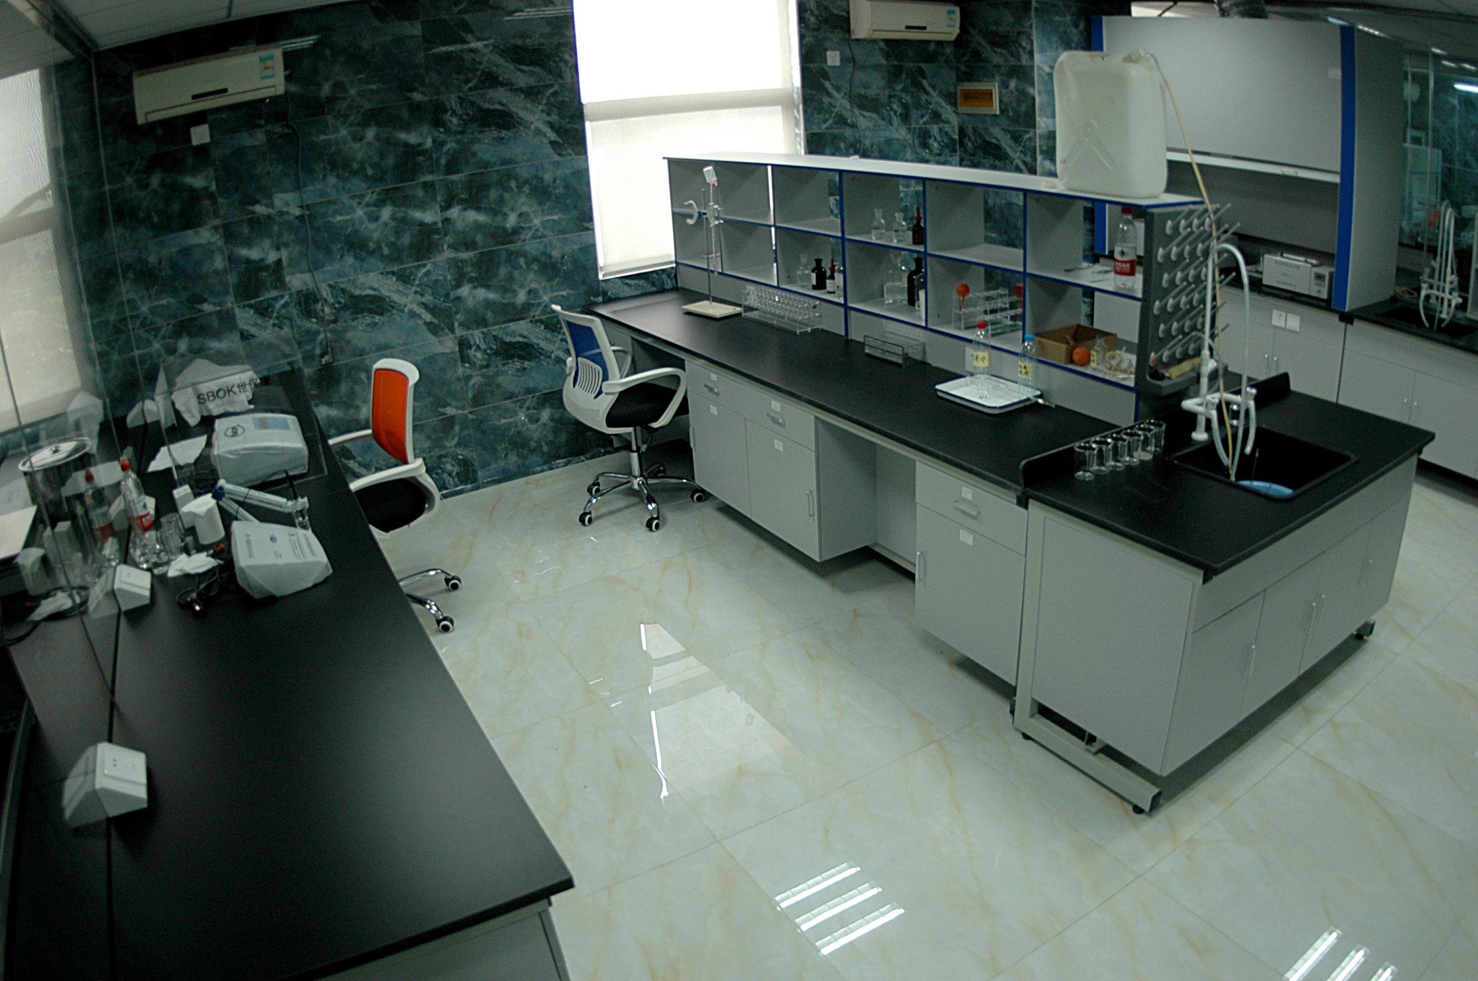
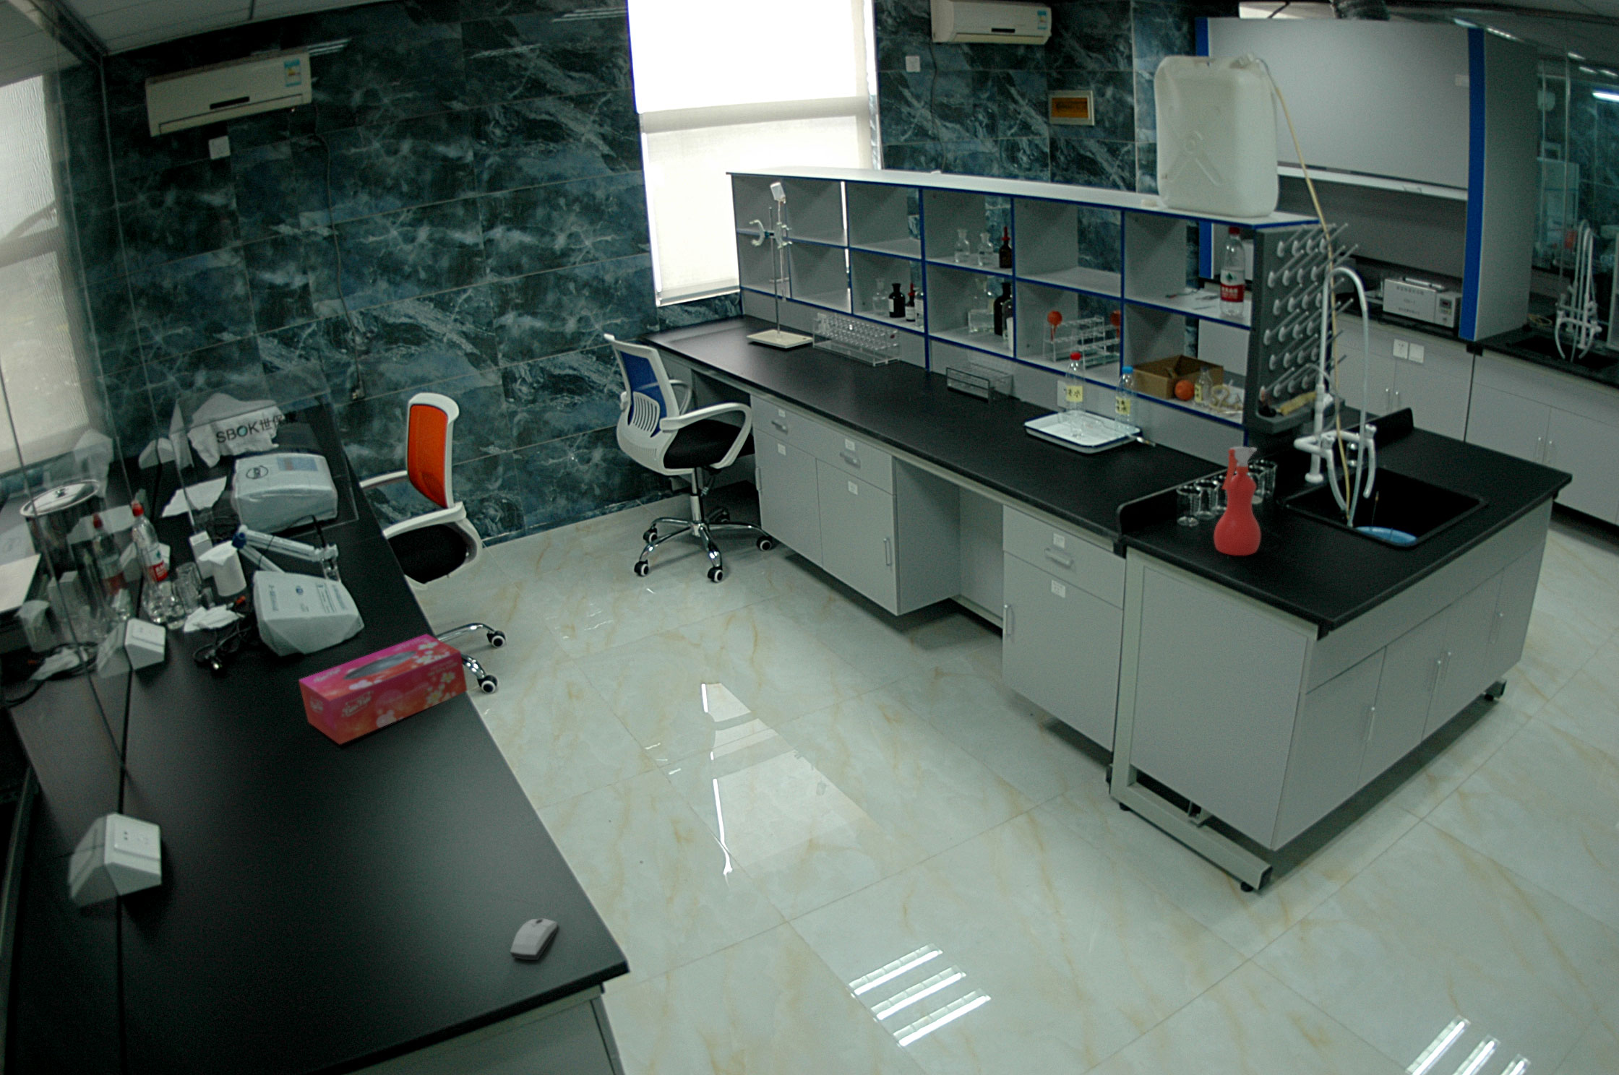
+ computer mouse (534, 935)
+ spray bottle (1236, 498)
+ tissue box (385, 685)
